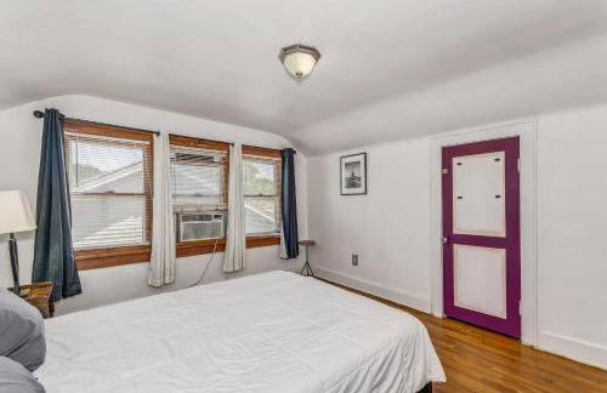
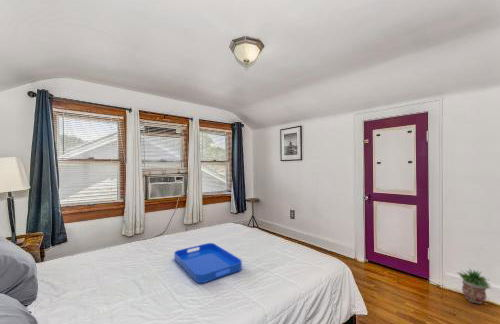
+ potted plant (474, 284)
+ serving tray (206, 259)
